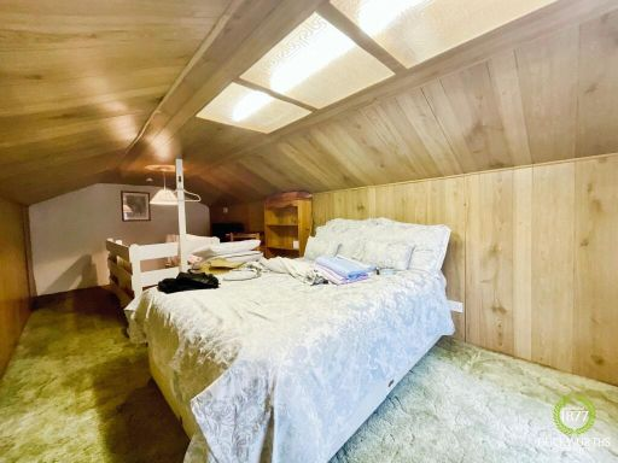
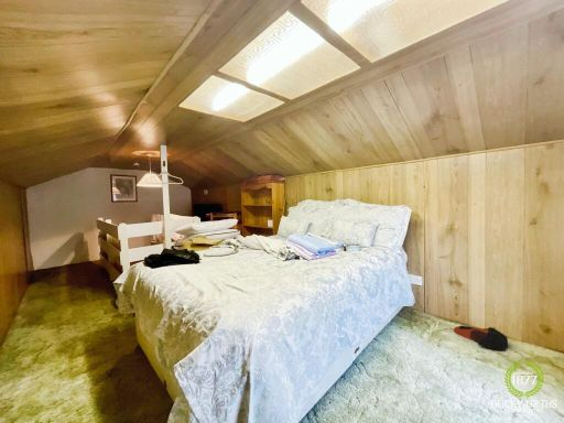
+ bag (478, 332)
